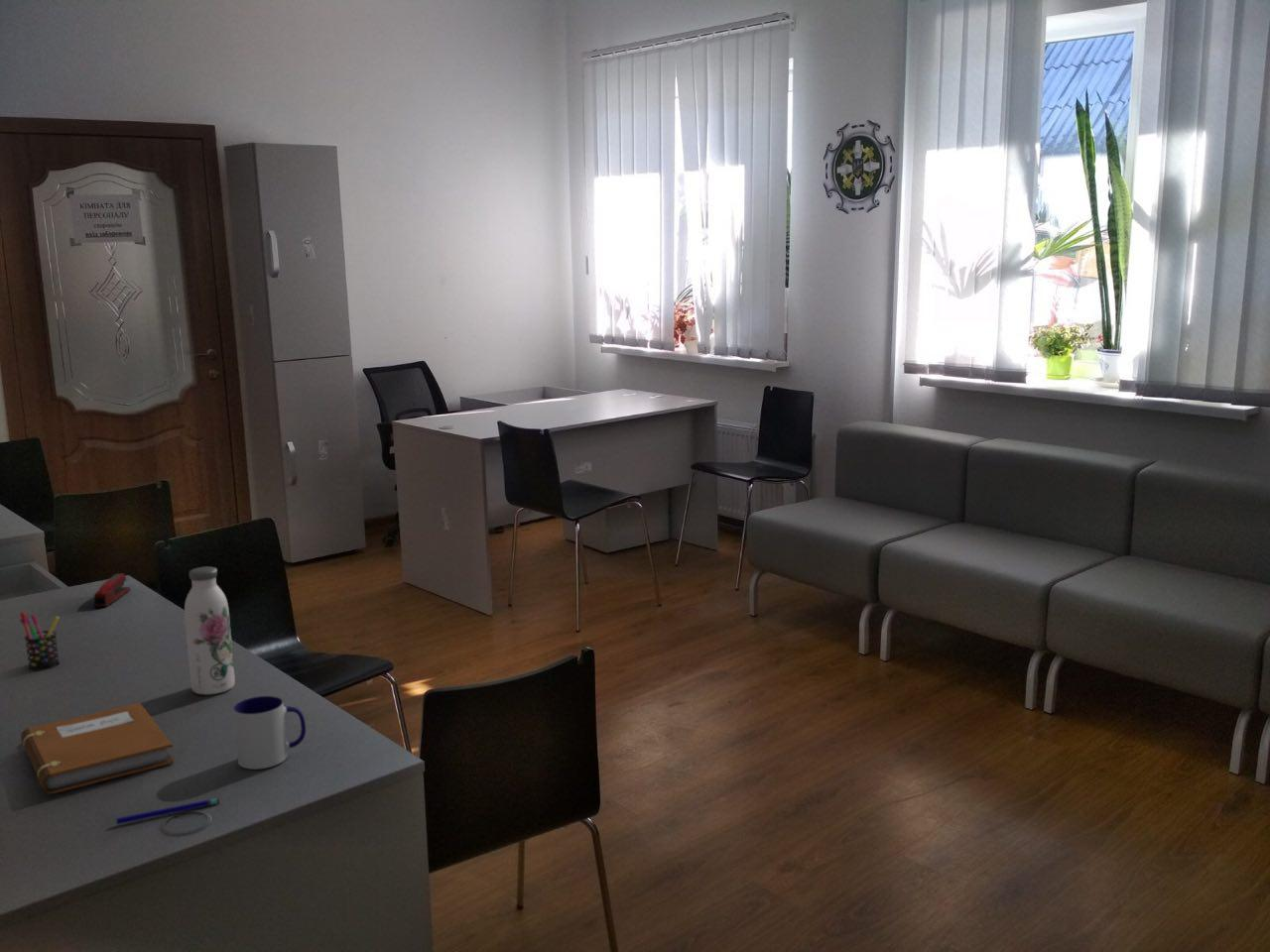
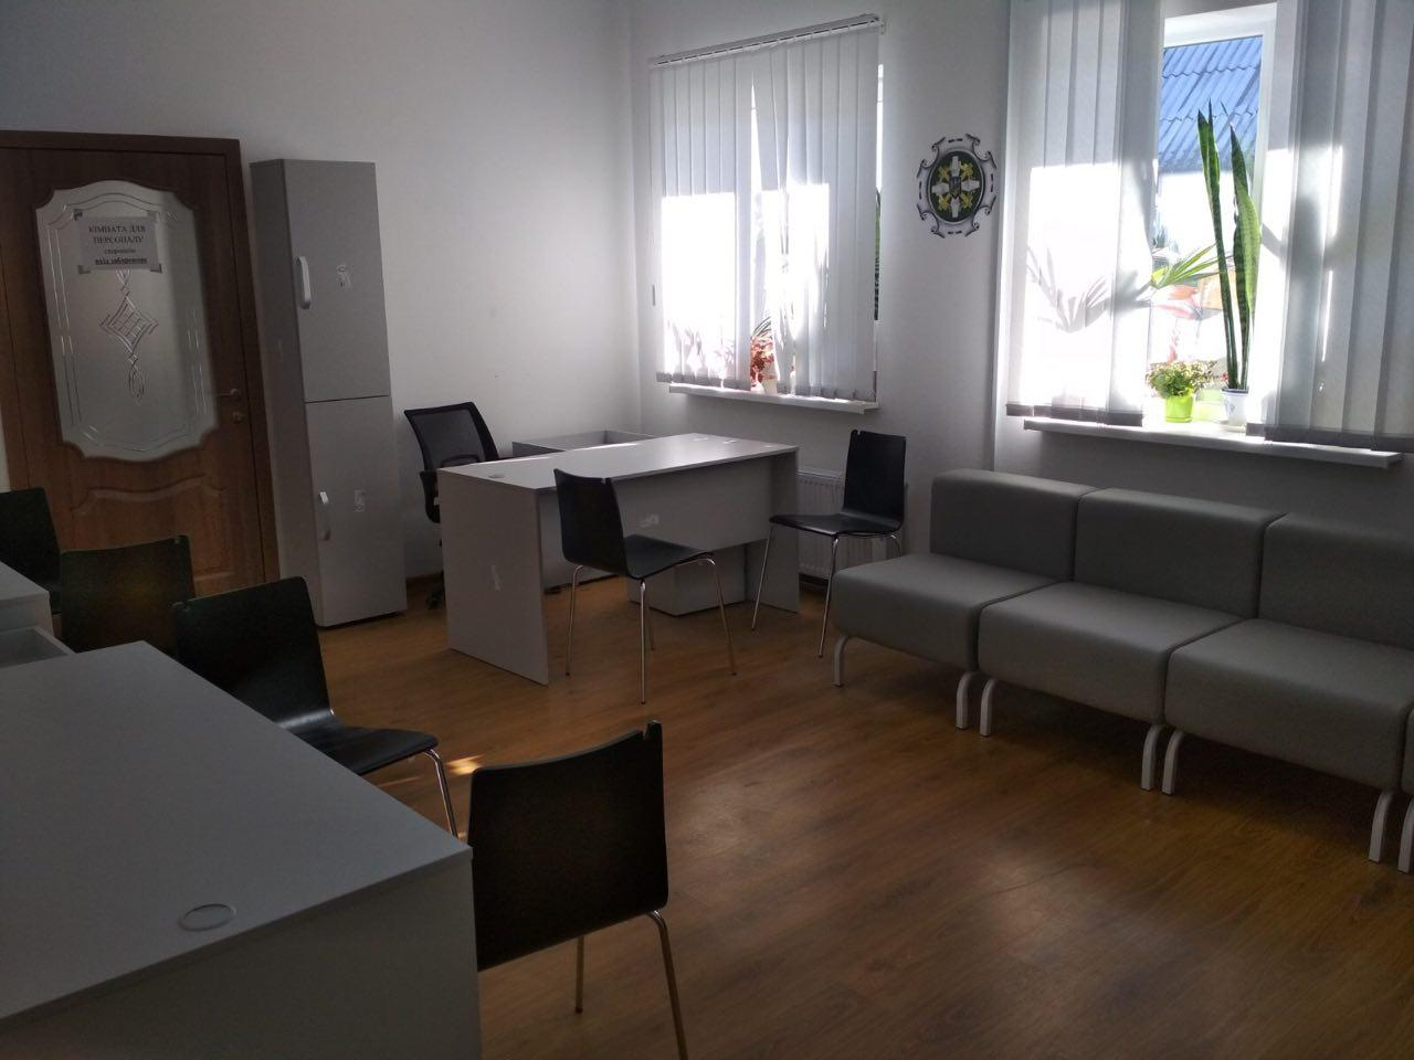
- water bottle (207, 629)
- mug (271, 730)
- pen (169, 810)
- stapler (111, 588)
- pen holder (38, 640)
- notebook (94, 745)
